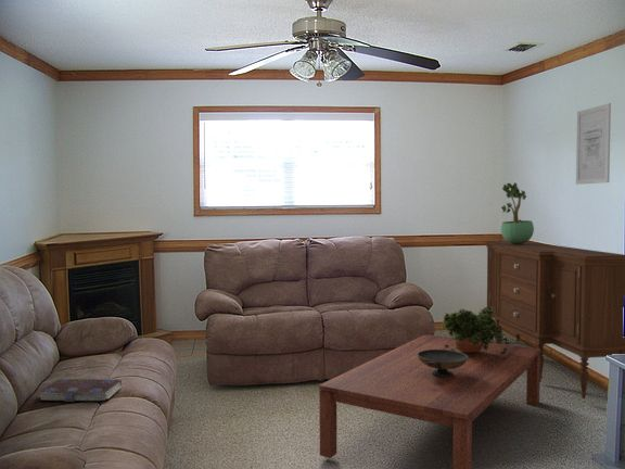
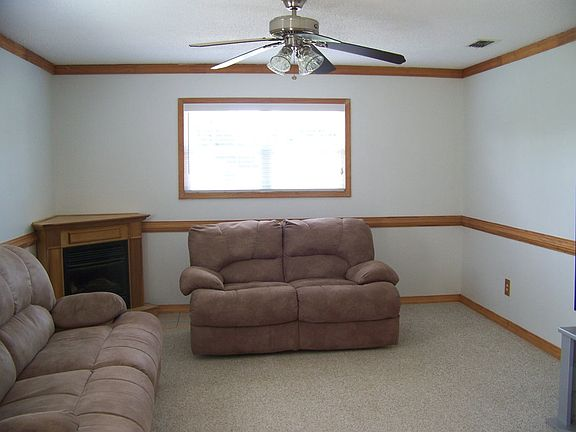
- wall art (592, 145)
- potted plant (518, 211)
- decorative bowl (442, 364)
- potted plant (471, 328)
- sideboard (540, 307)
- book (81, 389)
- coffee table (441, 396)
